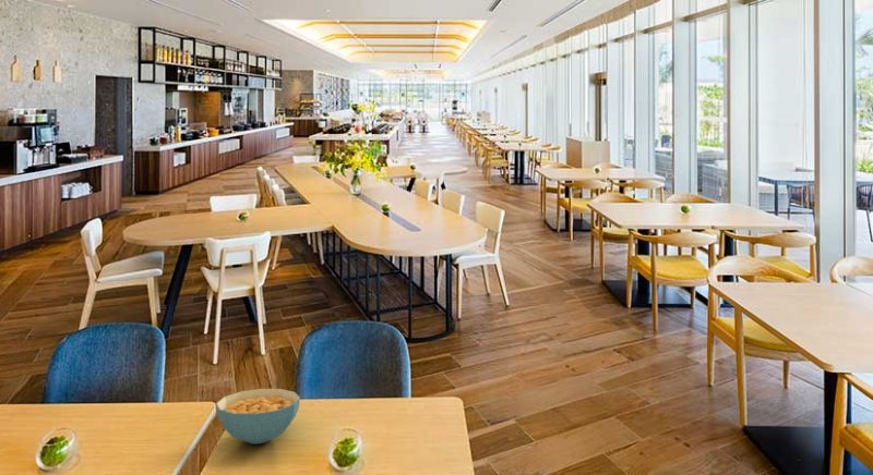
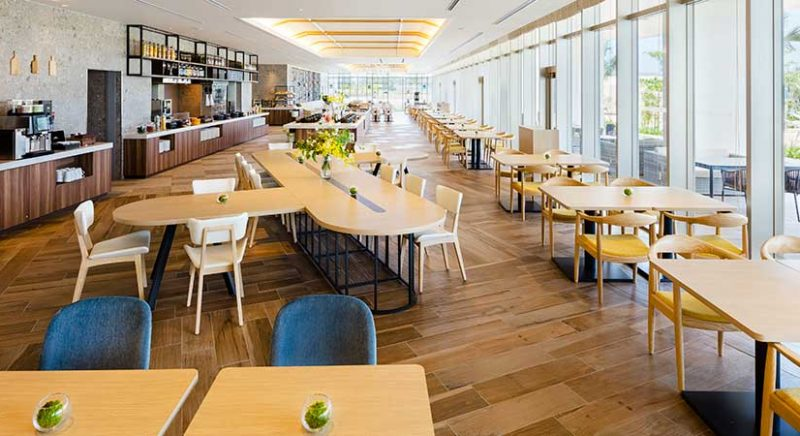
- cereal bowl (259, 419)
